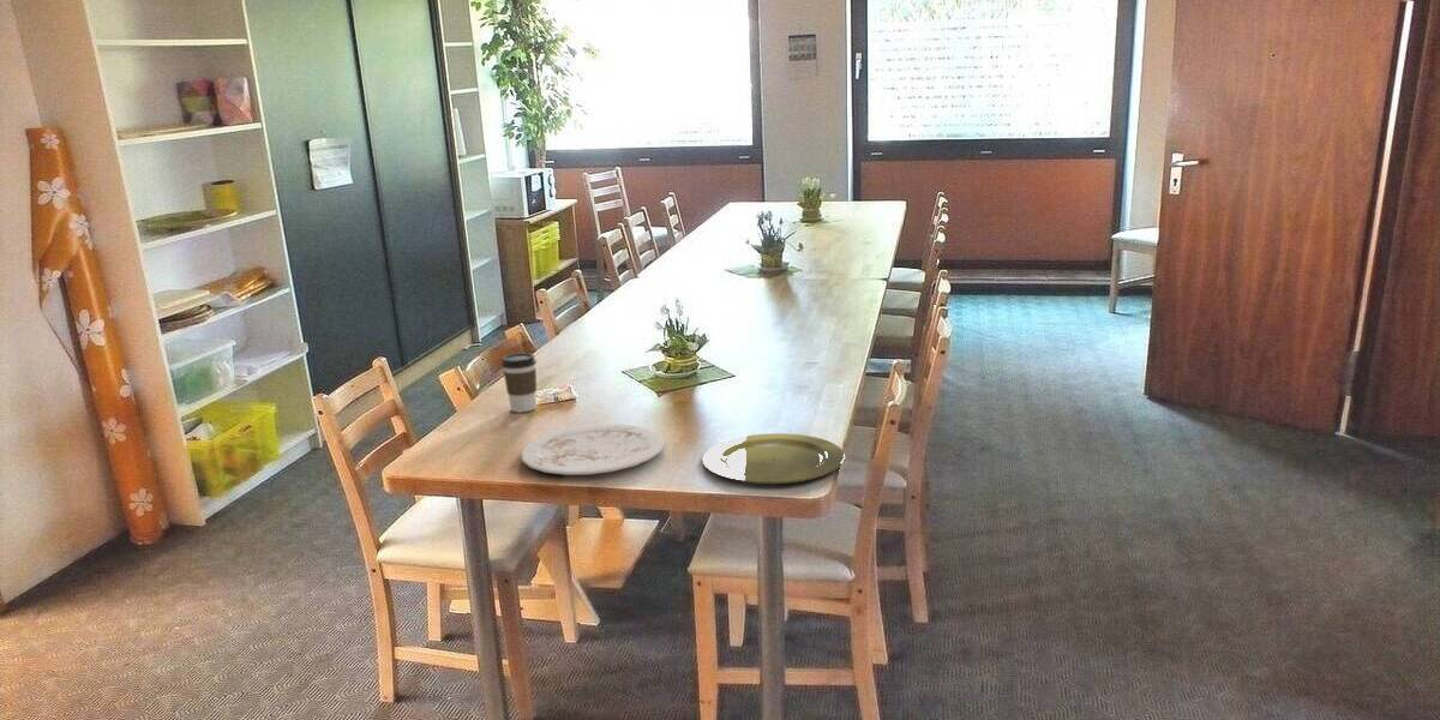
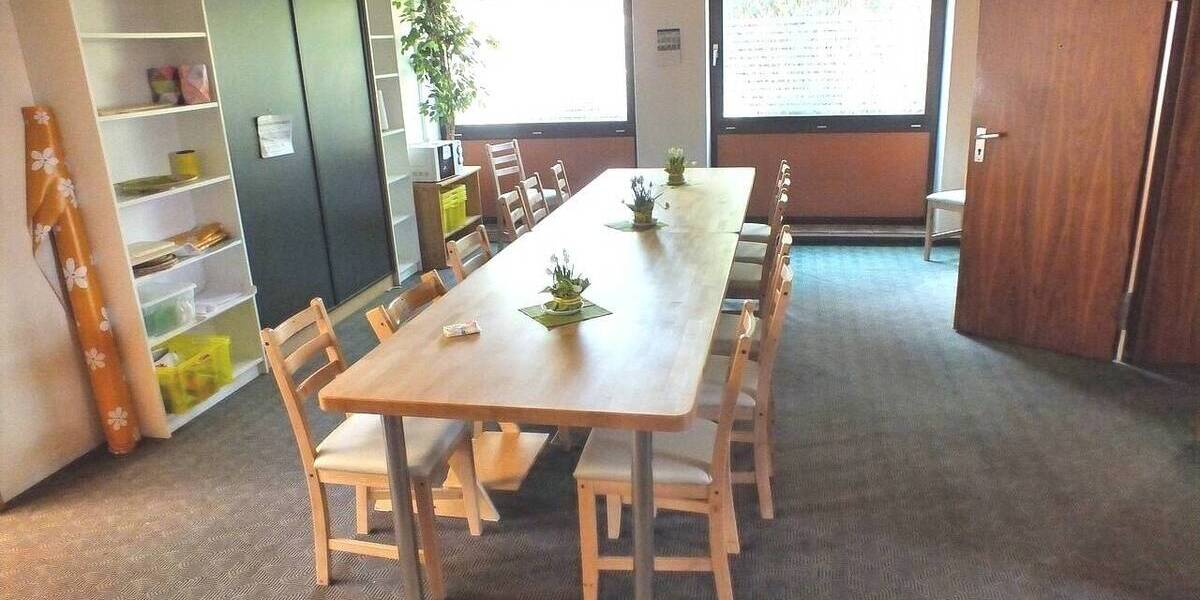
- coffee cup (521, 382)
- plate (593, 449)
- plate (773, 457)
